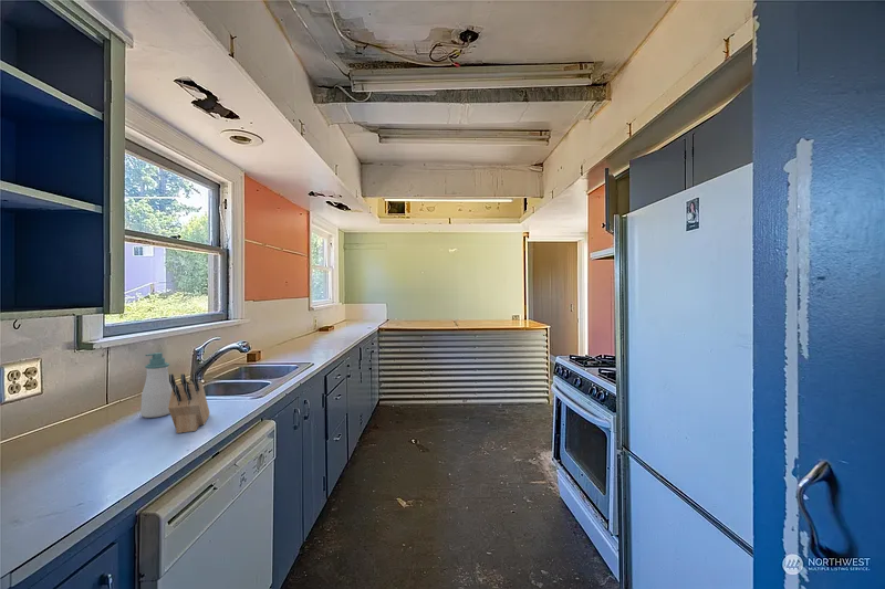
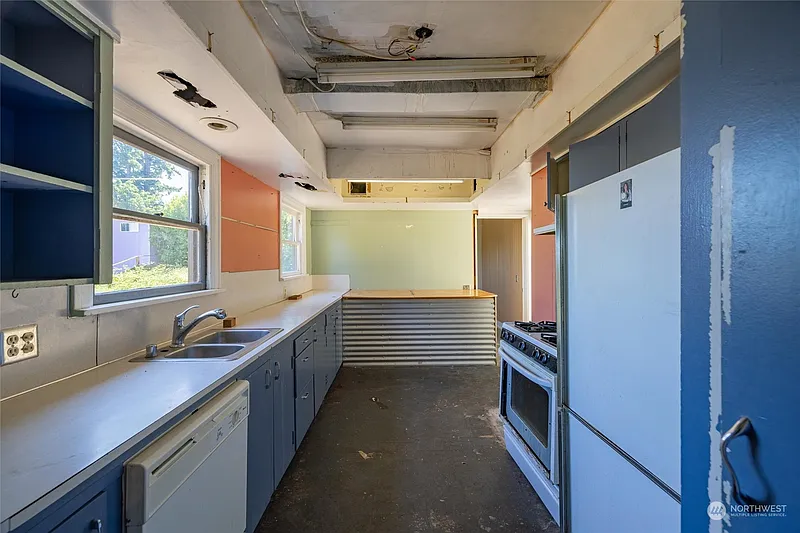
- knife block (189, 397)
- soap bottle (157, 383)
